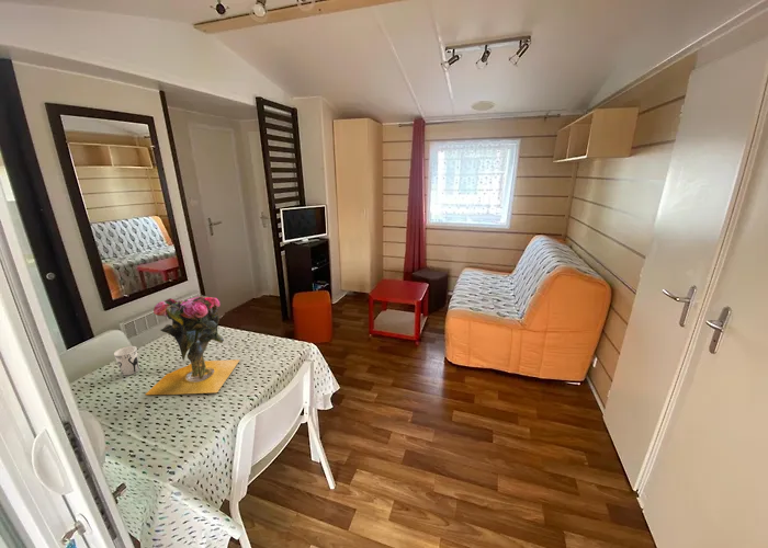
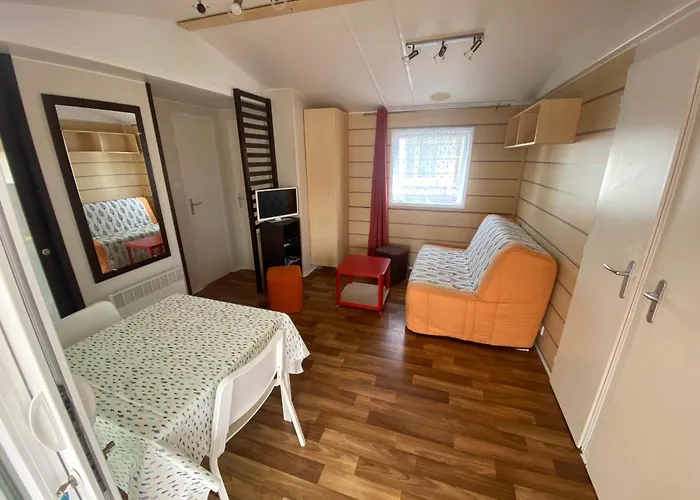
- cup (127, 361)
- vase (189, 339)
